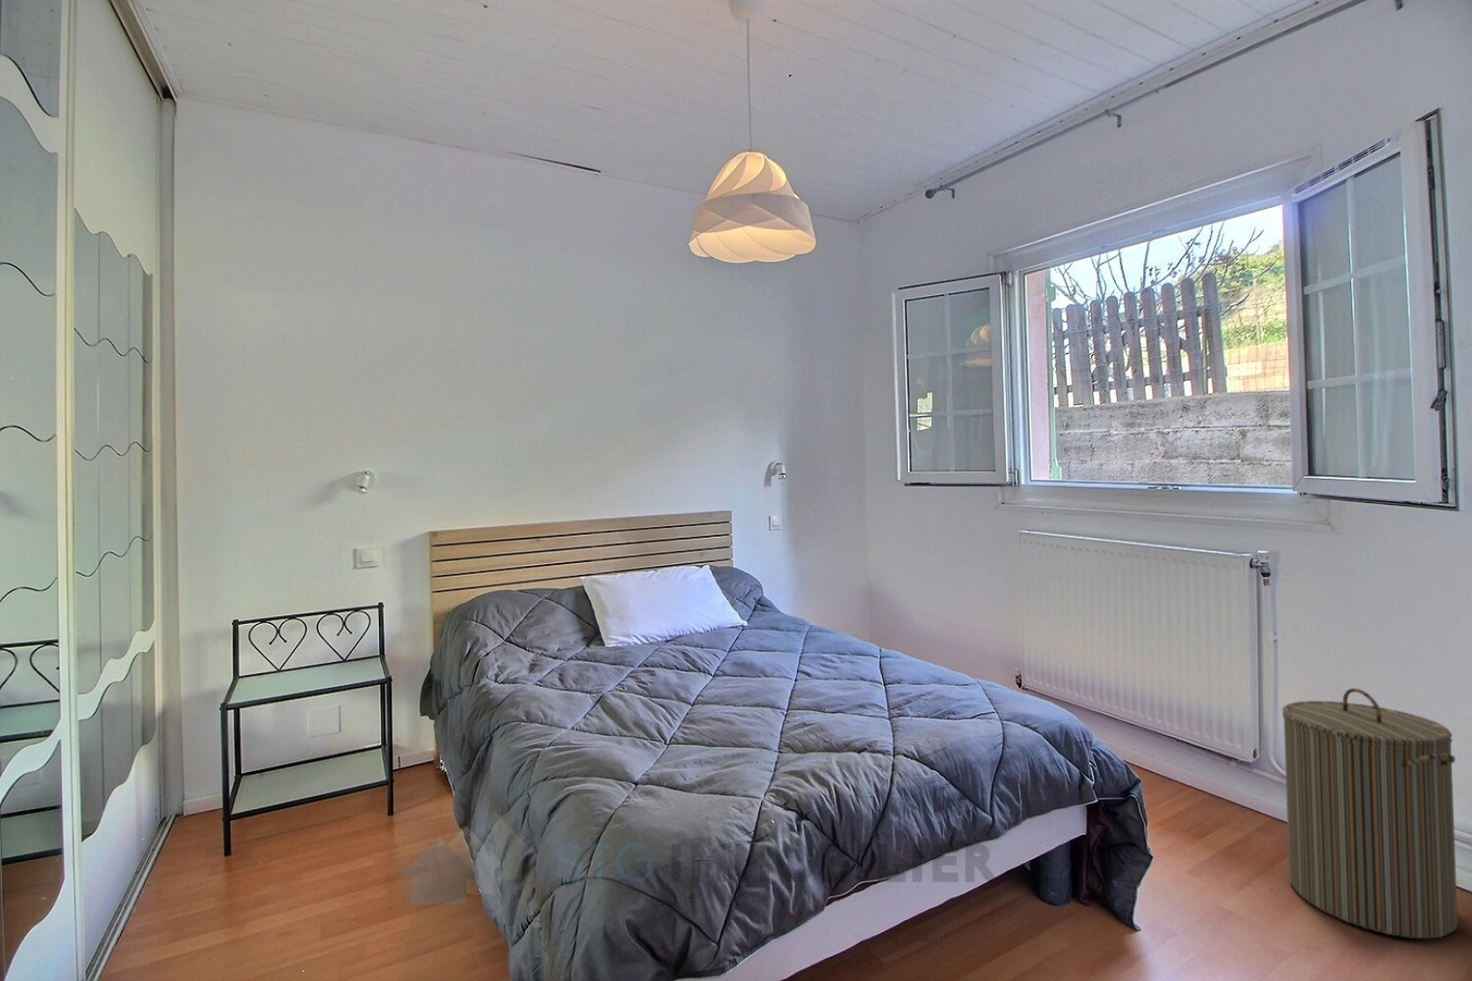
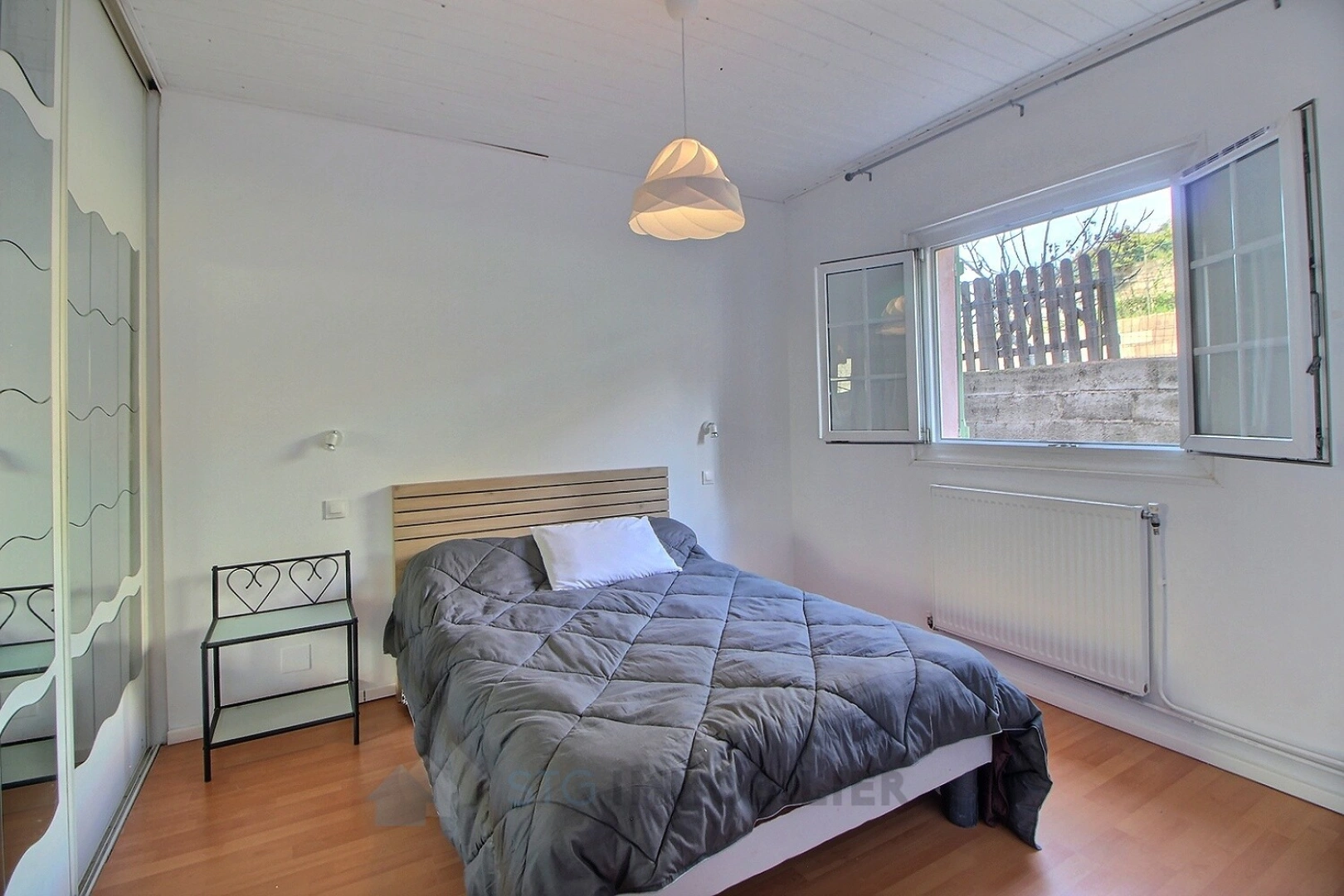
- laundry hamper (1364, 795)
